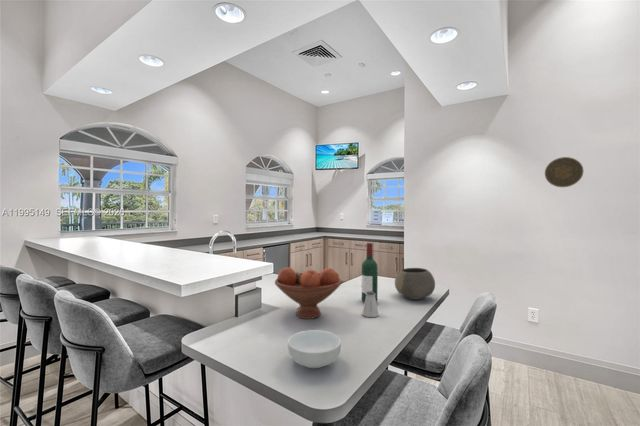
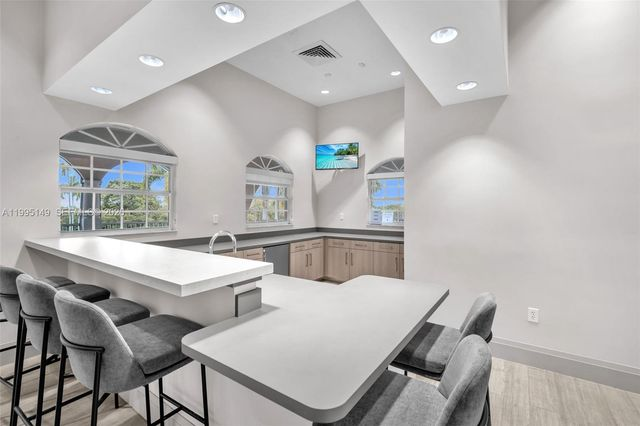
- bowl (414, 283)
- decorative plate (563, 172)
- cereal bowl (314, 350)
- saltshaker (370, 303)
- fruit bowl (308, 290)
- wine bottle (369, 272)
